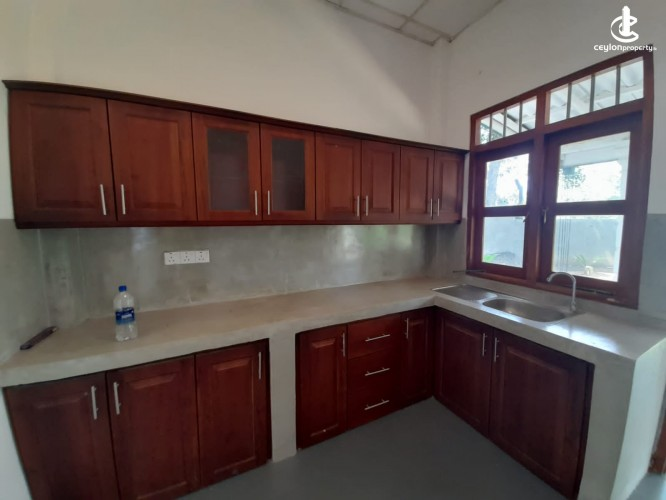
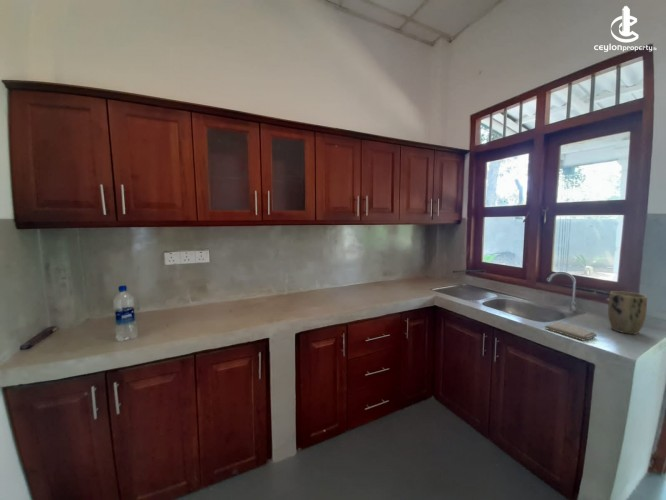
+ plant pot (626, 312)
+ washcloth (569, 330)
